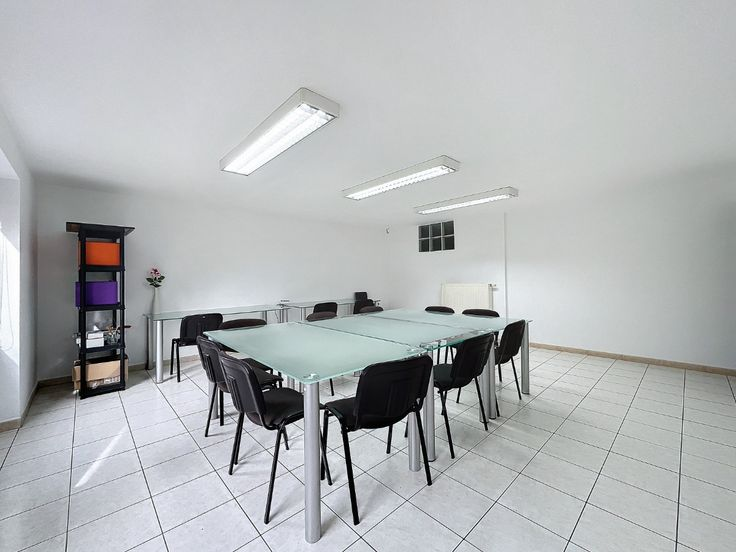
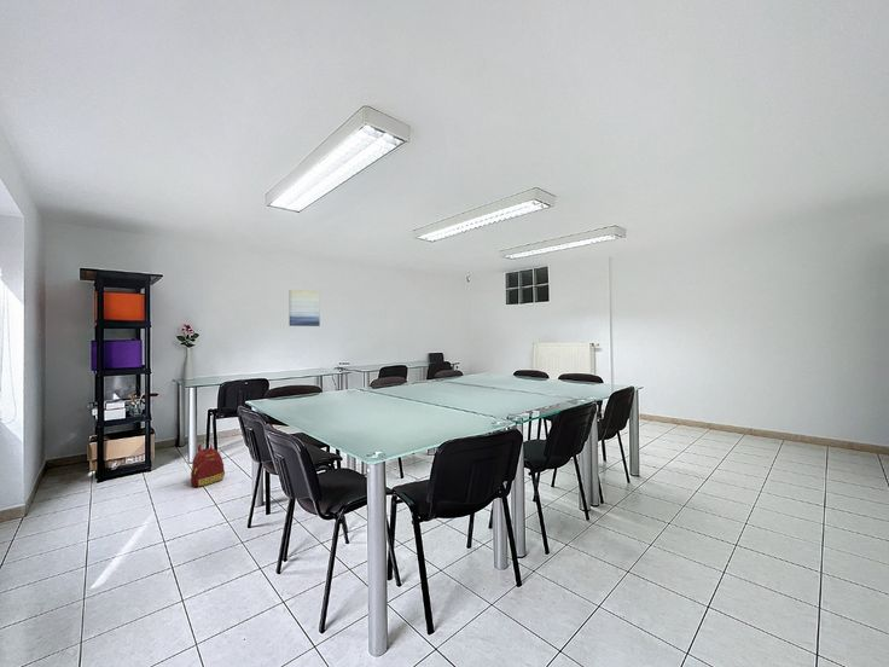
+ backpack (207, 463)
+ wall art (304, 308)
